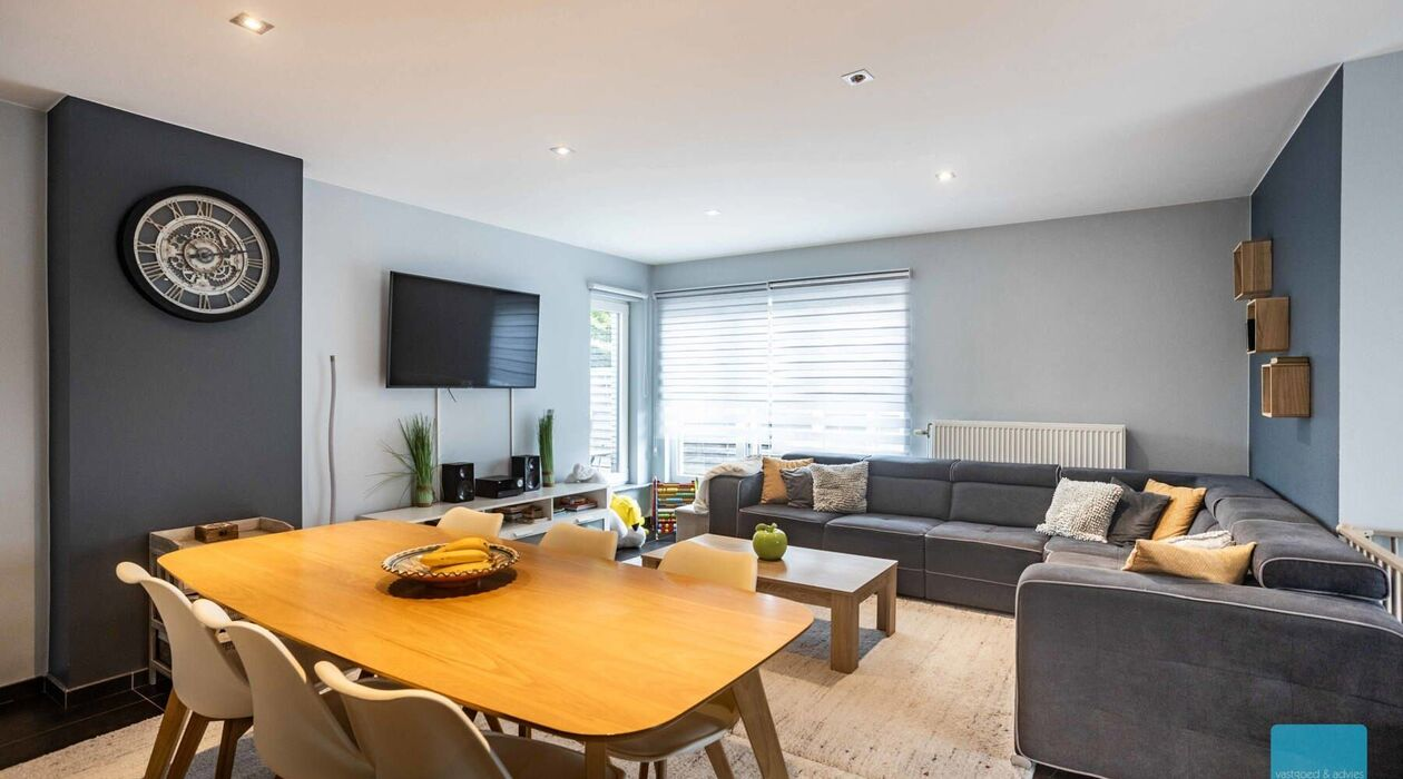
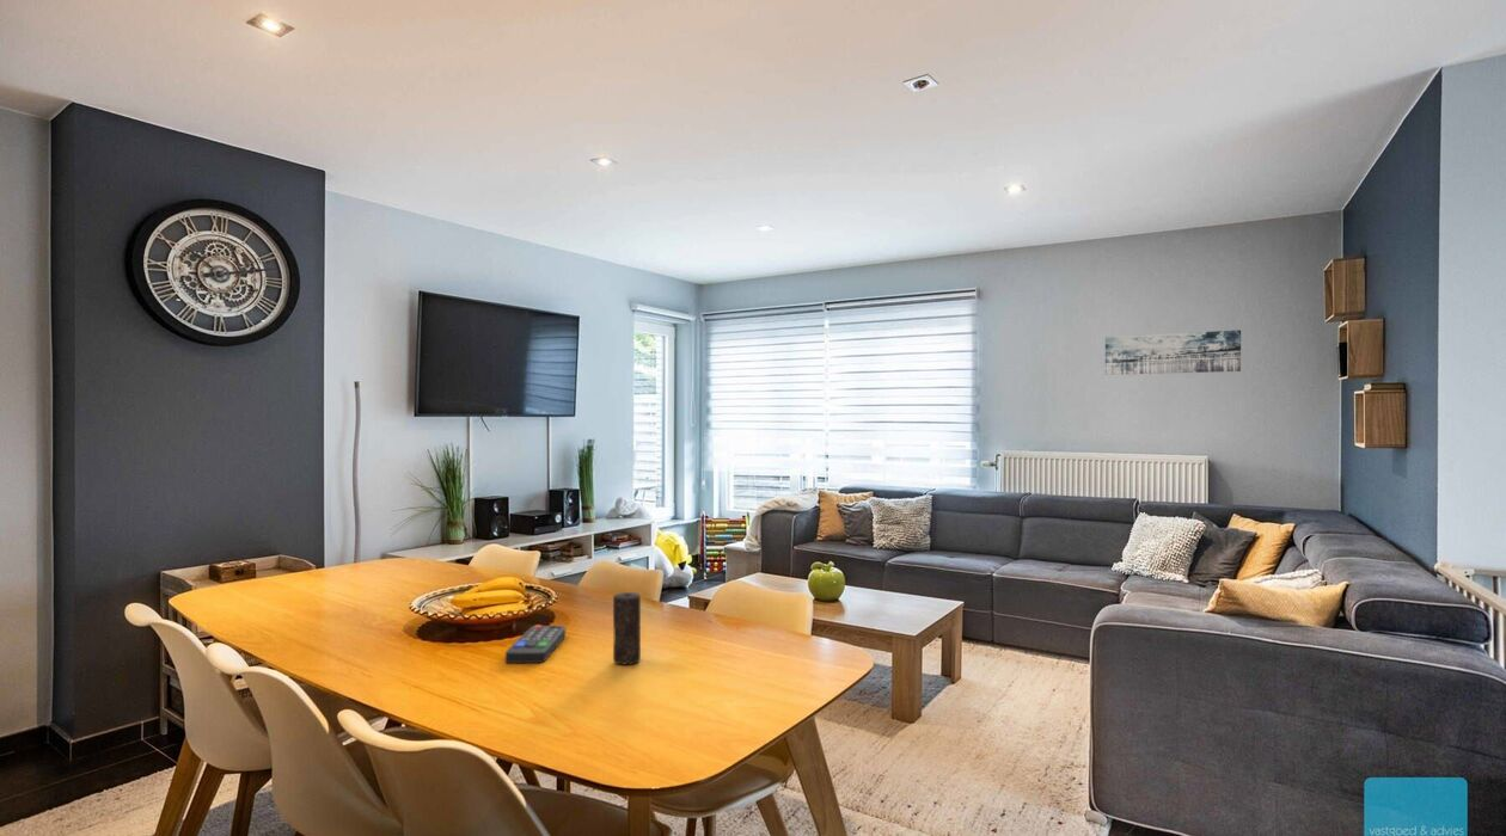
+ remote control (537, 643)
+ wall art (1170, 352)
+ candle (626, 627)
